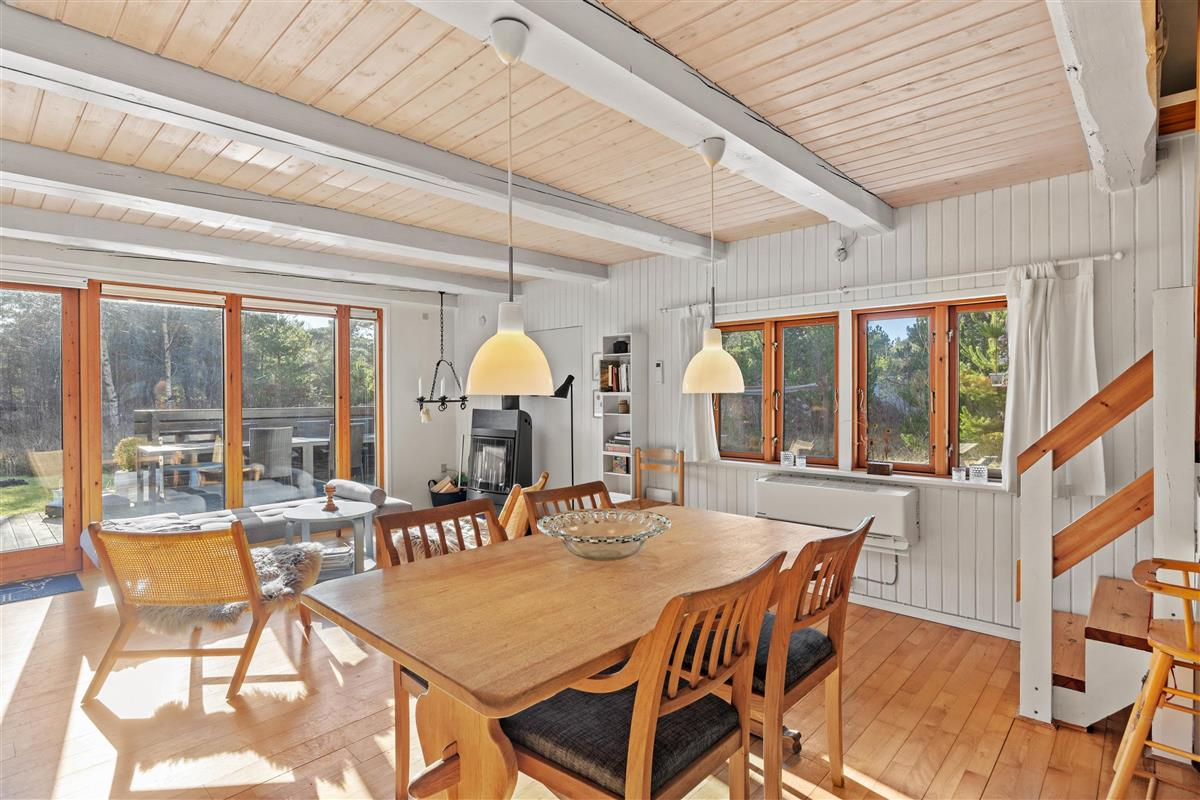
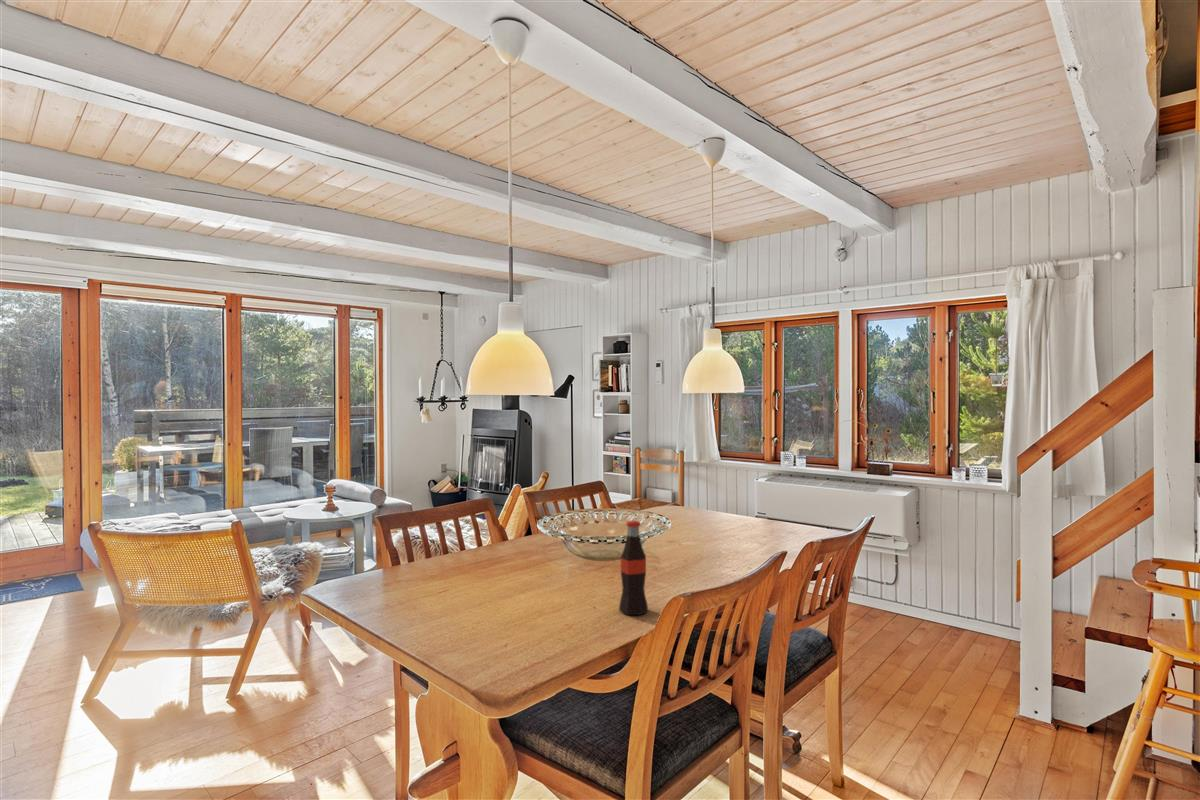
+ bottle (633, 565)
